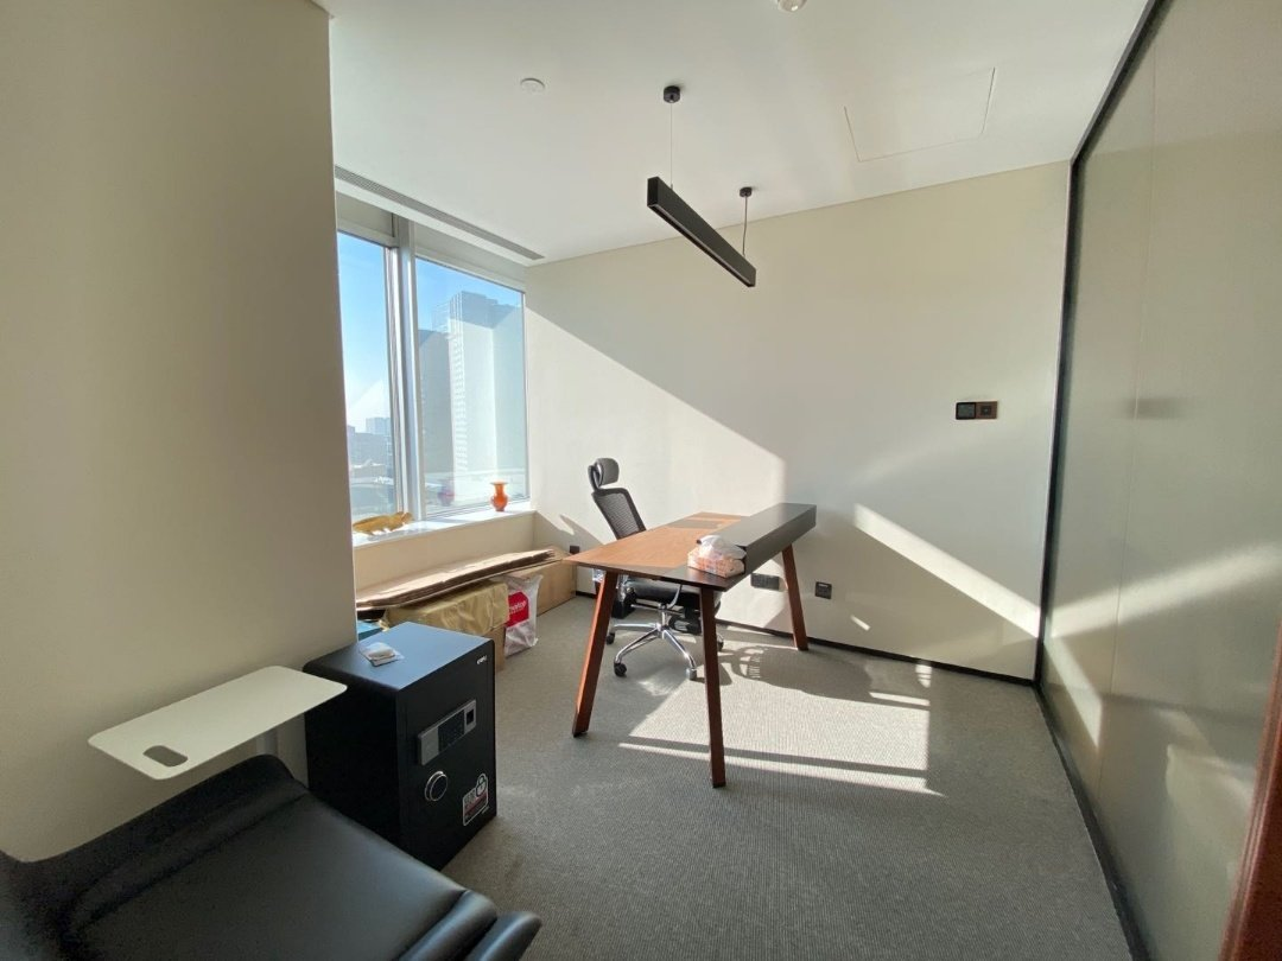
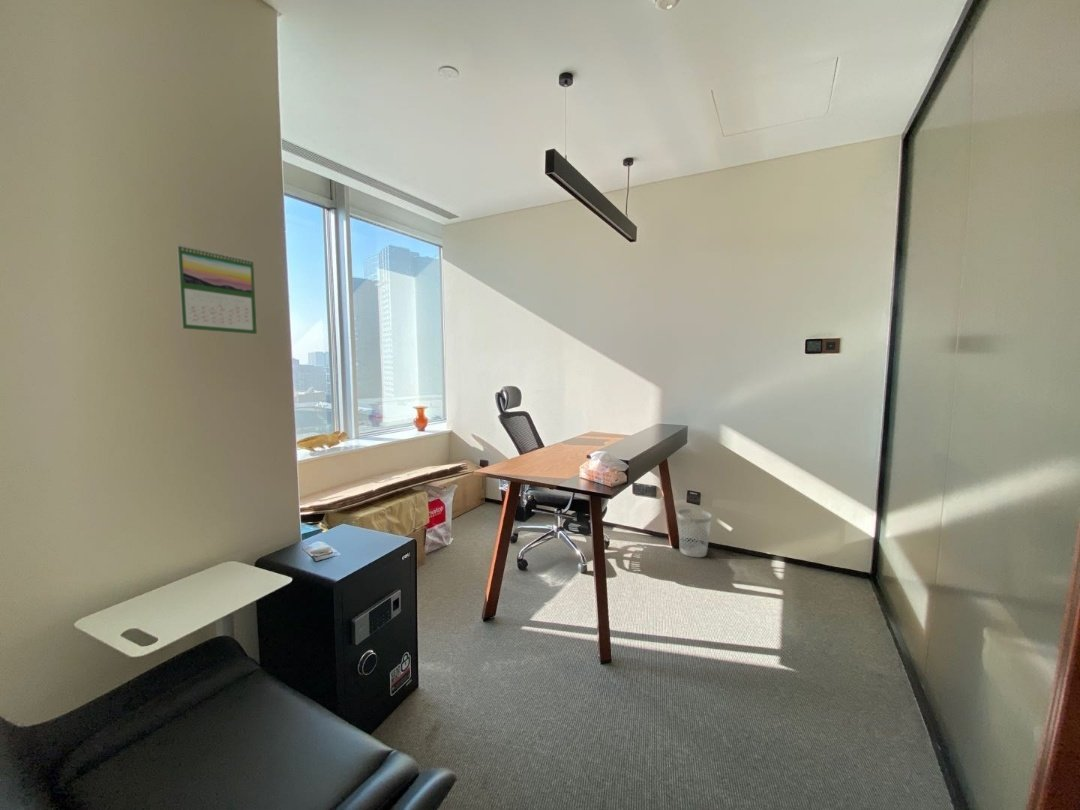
+ wastebasket (693, 532)
+ calendar (219, 291)
